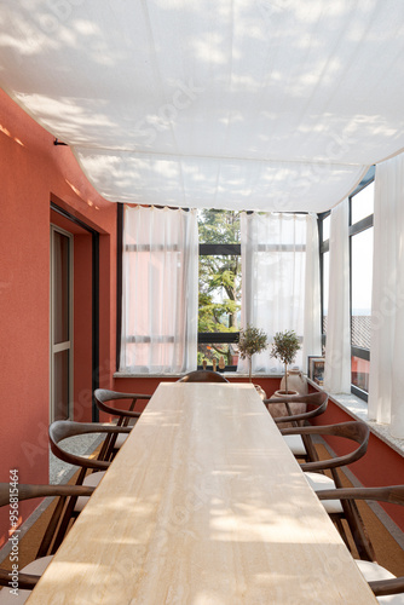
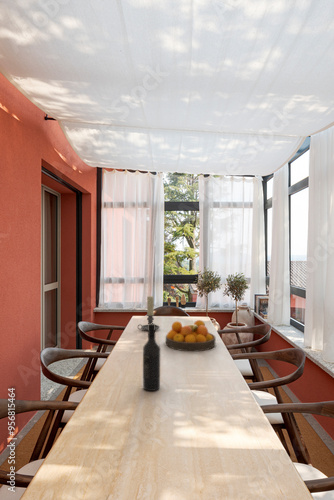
+ candle holder (148, 312)
+ fruit bowl (190, 333)
+ wine bottle (151, 356)
